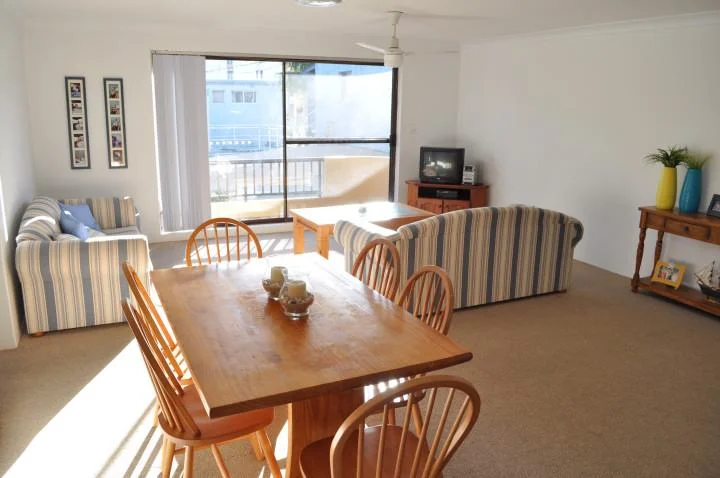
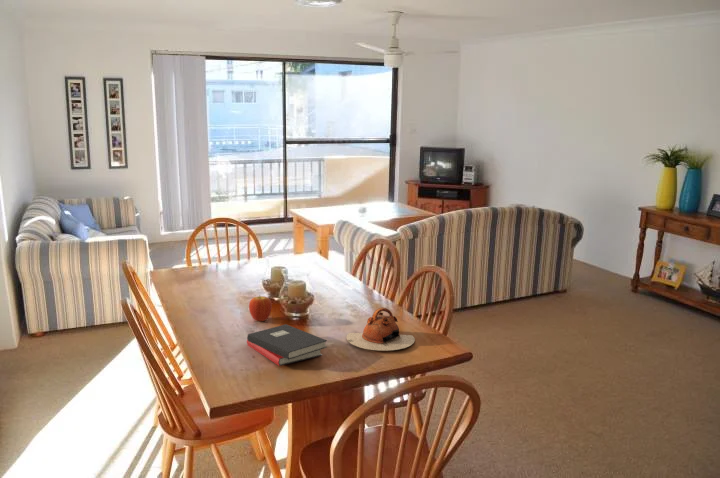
+ teapot (380, 323)
+ fruit (260, 307)
+ hardback book (286, 344)
